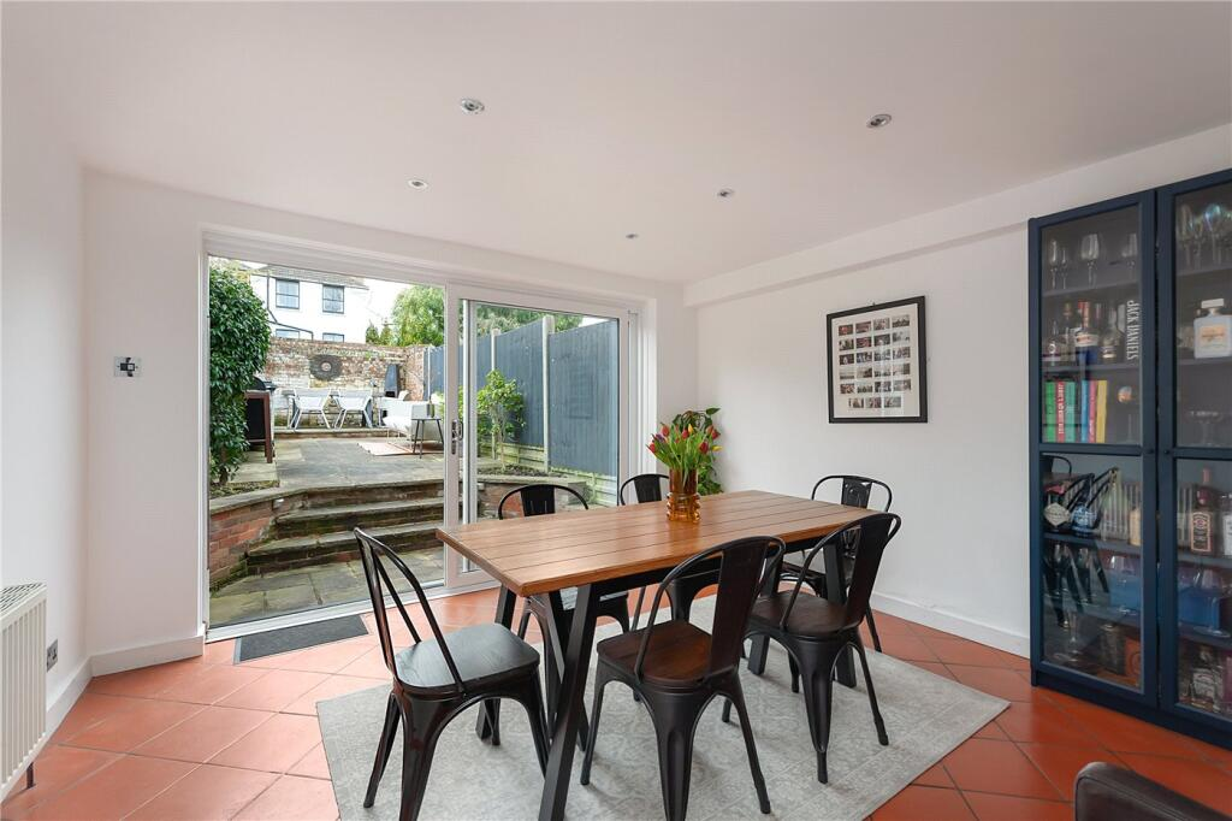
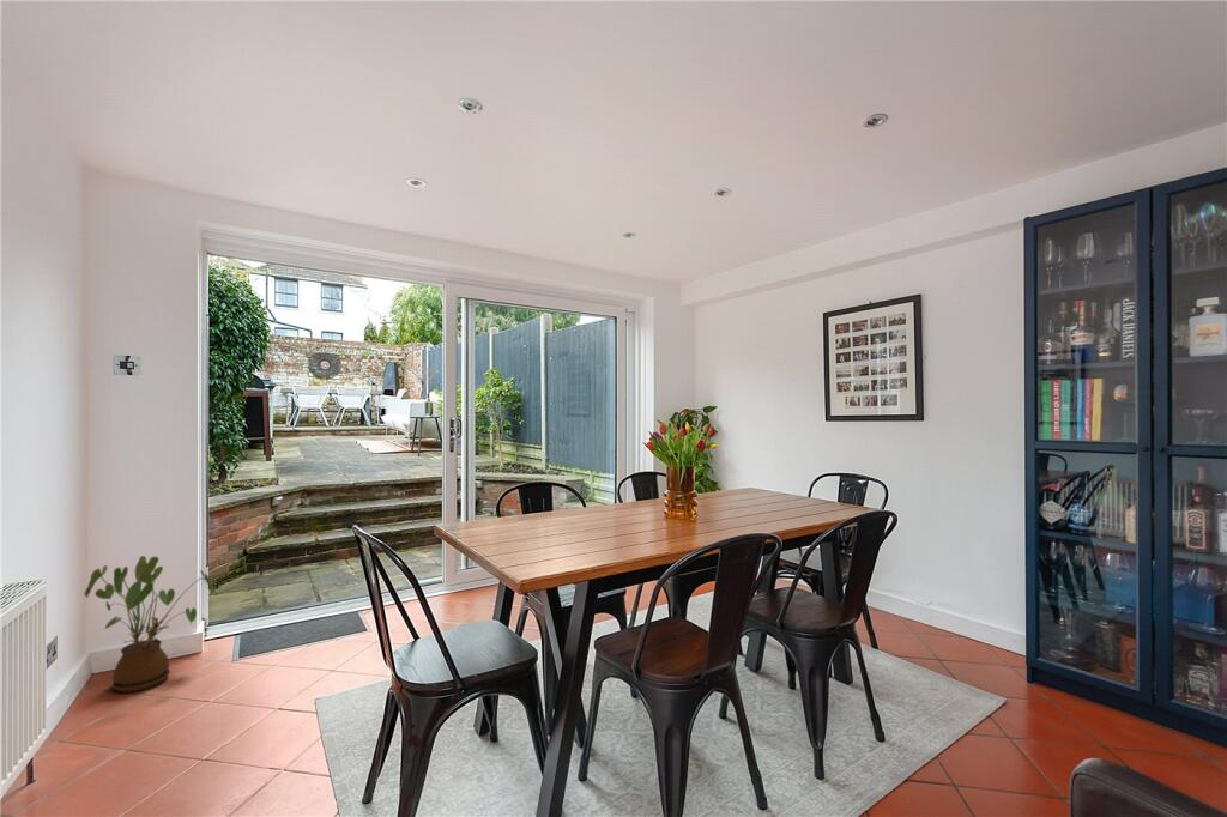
+ house plant (149, 619)
